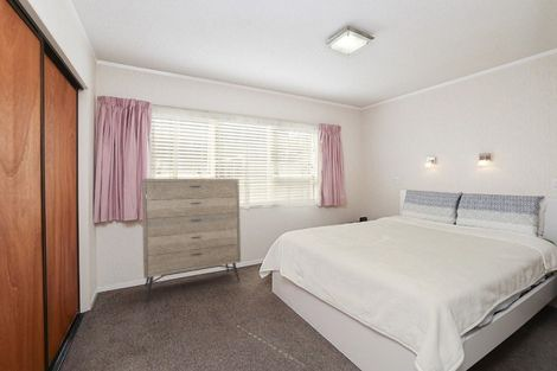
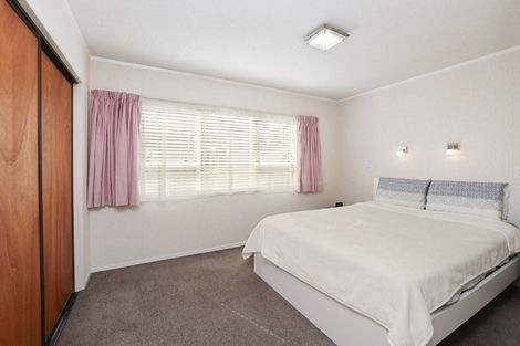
- dresser (192, 231)
